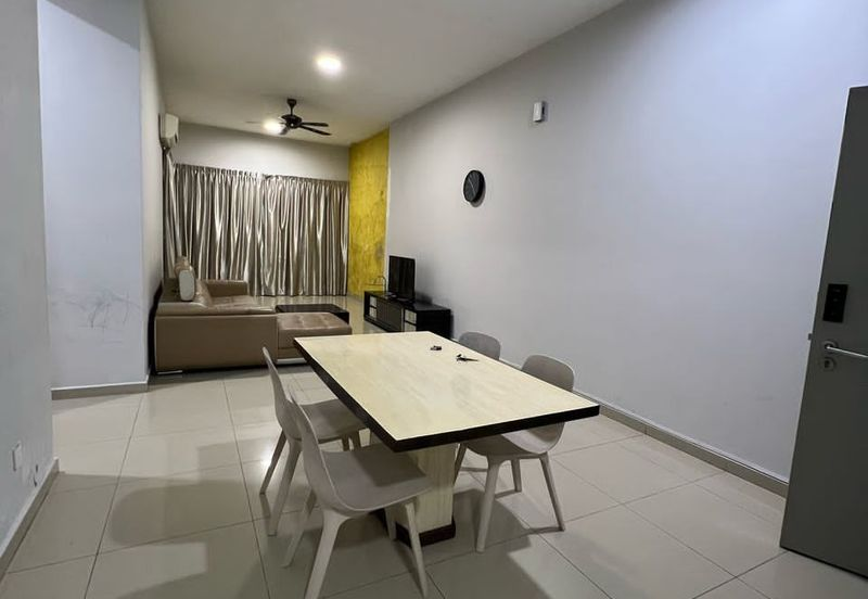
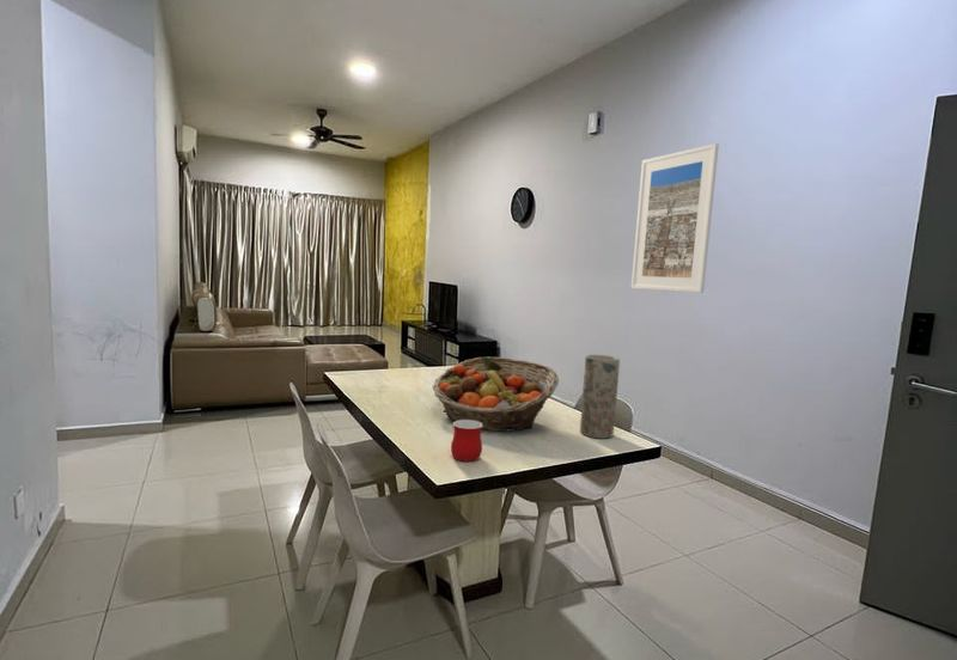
+ vase (599, 395)
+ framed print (670, 222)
+ fruit basket (493, 391)
+ mug (469, 439)
